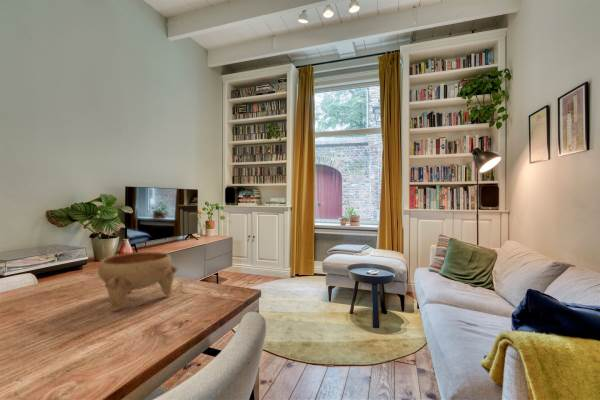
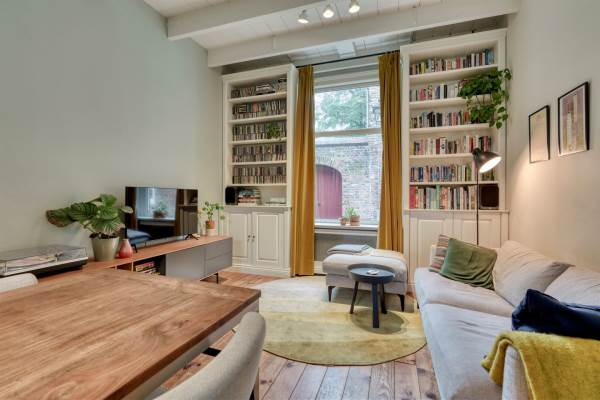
- bowl (137, 277)
